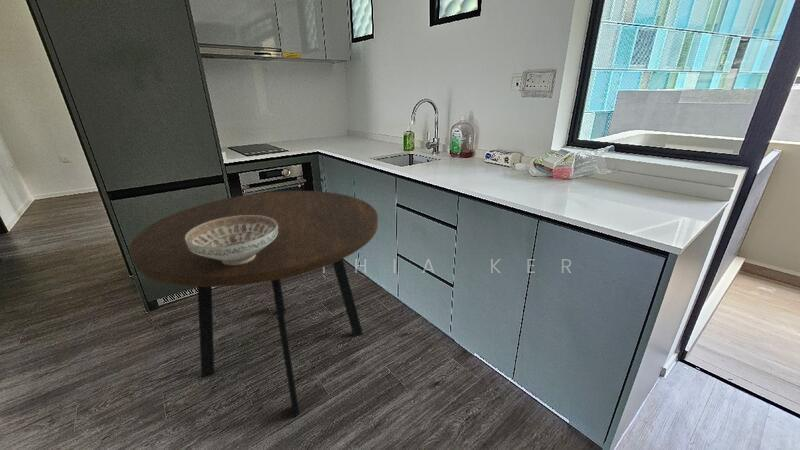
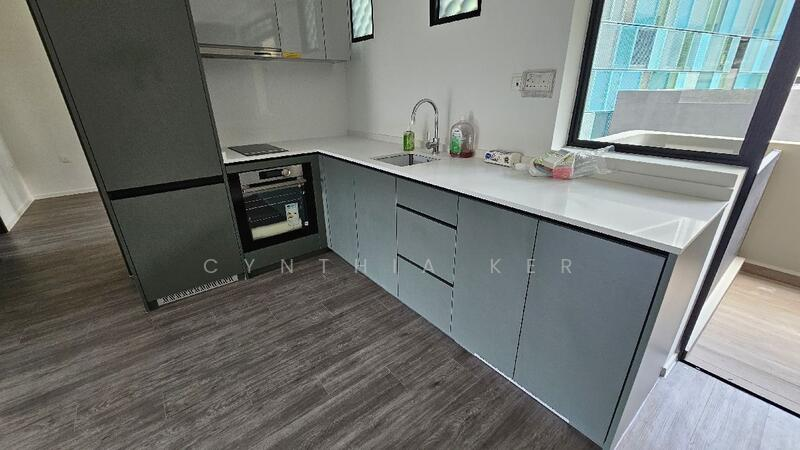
- dining table (278, 291)
- decorative bowl (236, 243)
